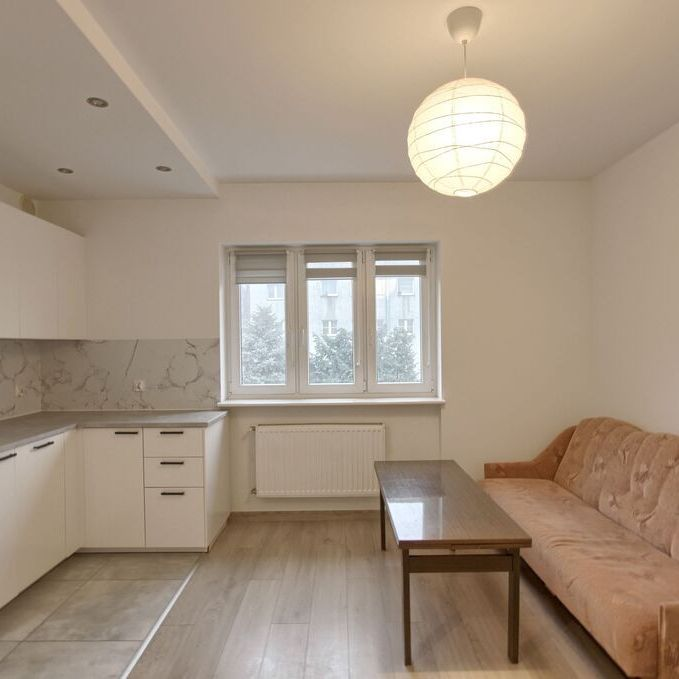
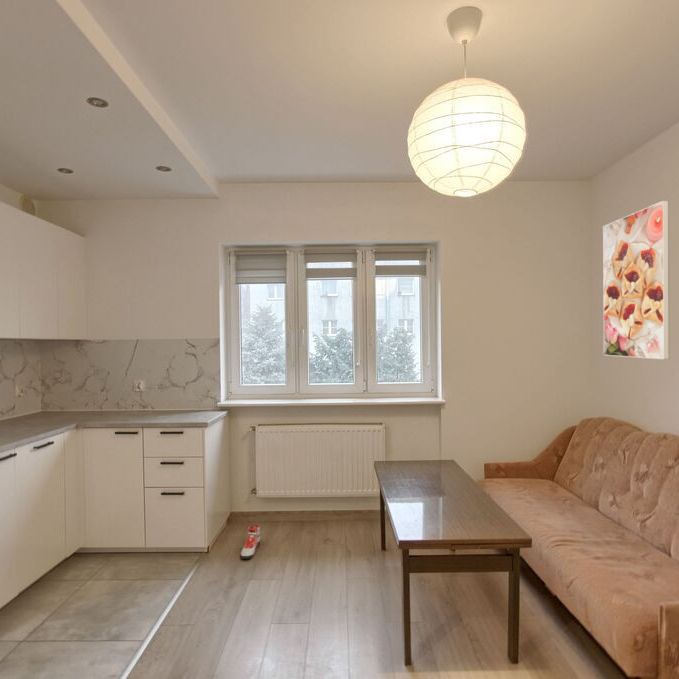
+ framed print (632, 285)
+ sneaker (250, 540)
